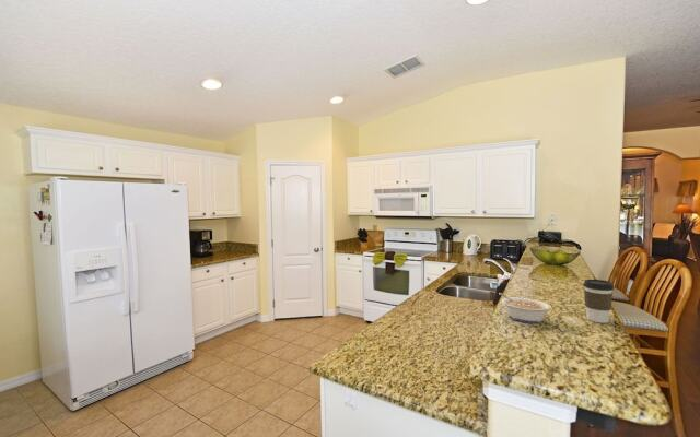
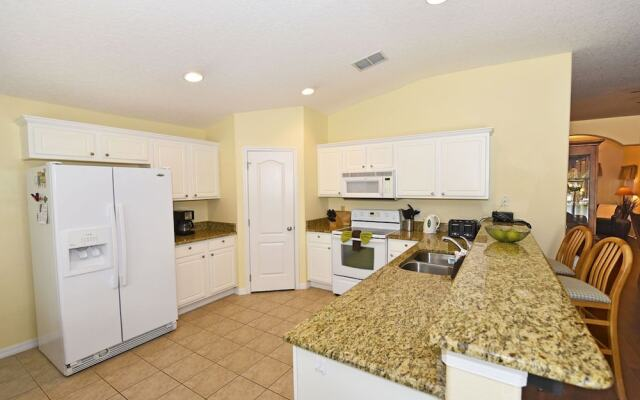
- coffee cup (597, 300)
- legume (523, 308)
